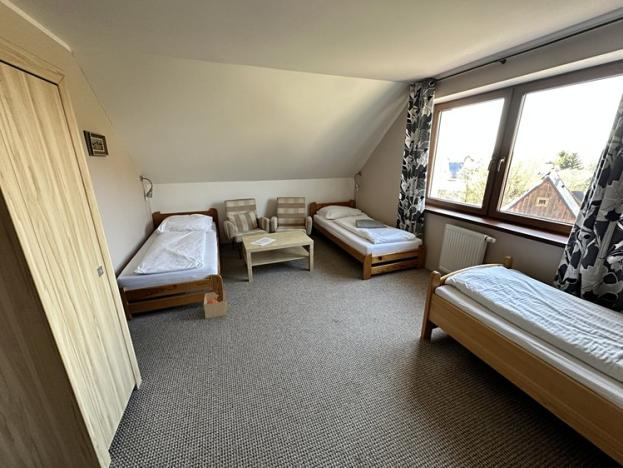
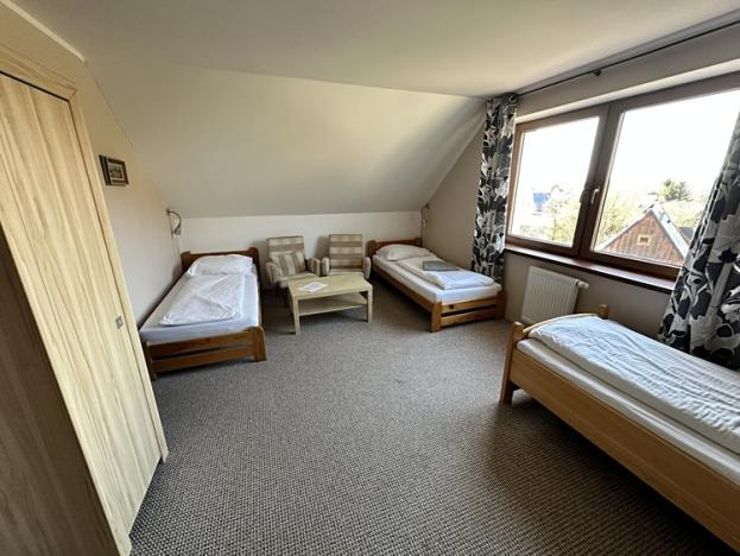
- cardboard box (210, 309)
